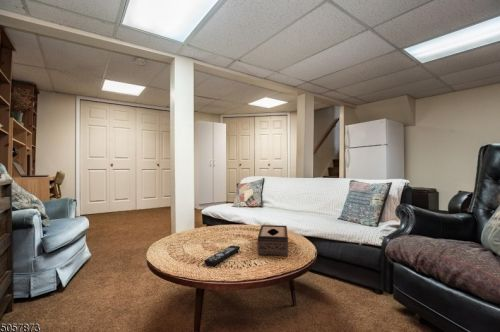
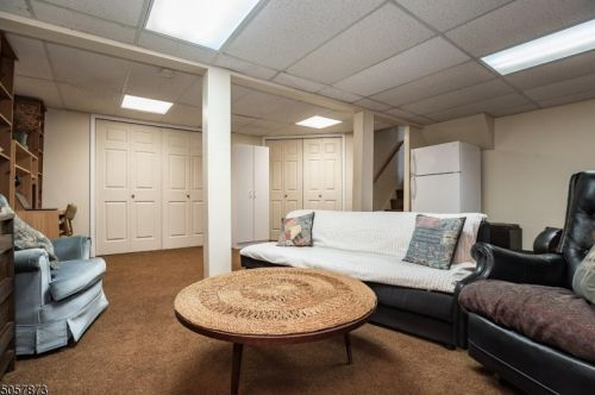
- tissue box (273, 239)
- remote control (223, 254)
